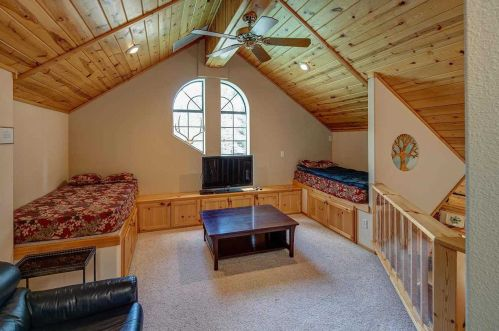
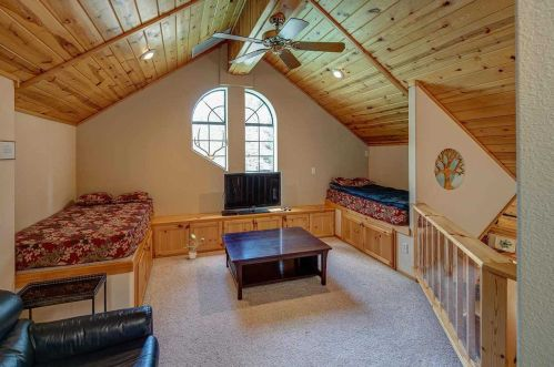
+ potted plant (193, 246)
